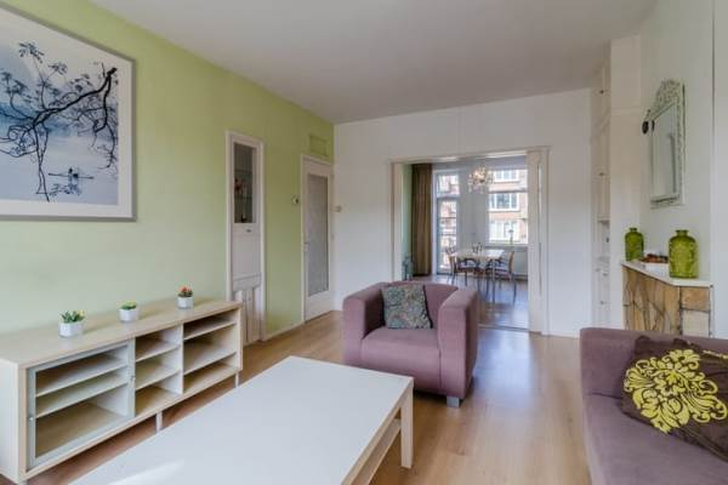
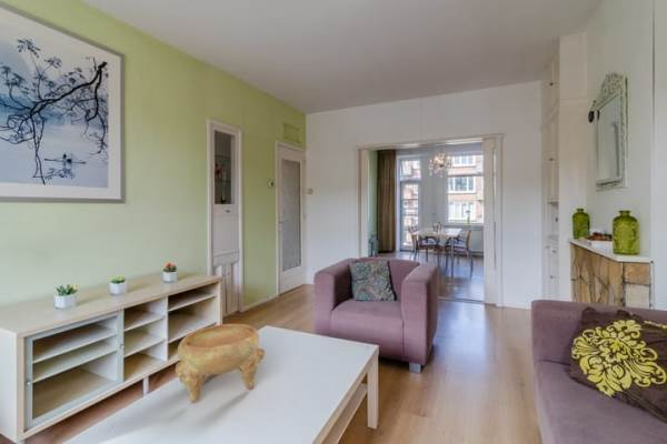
+ decorative bowl (222, 357)
